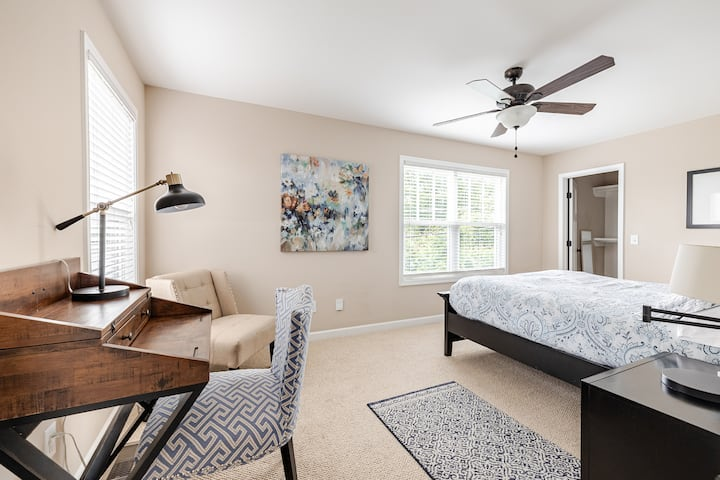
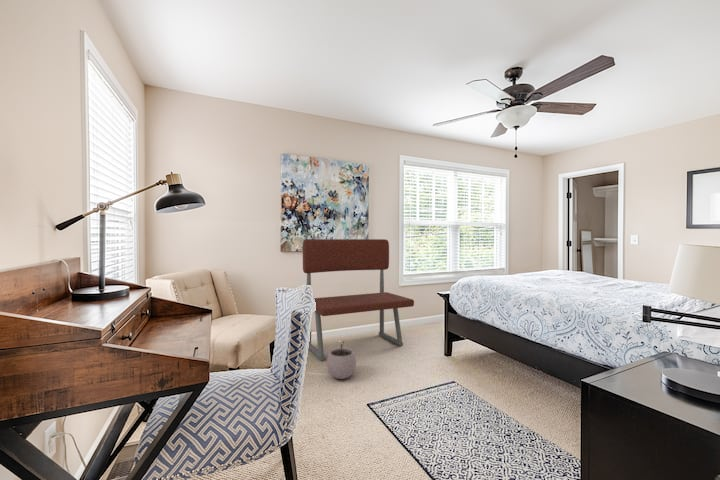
+ plant pot (341, 358)
+ bench (355, 295)
